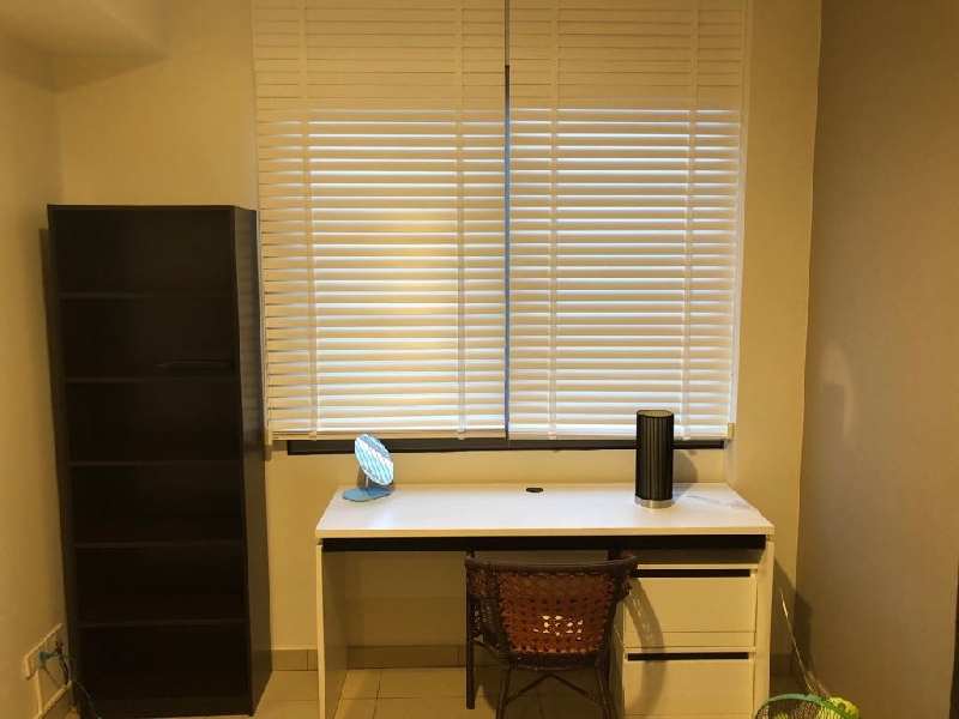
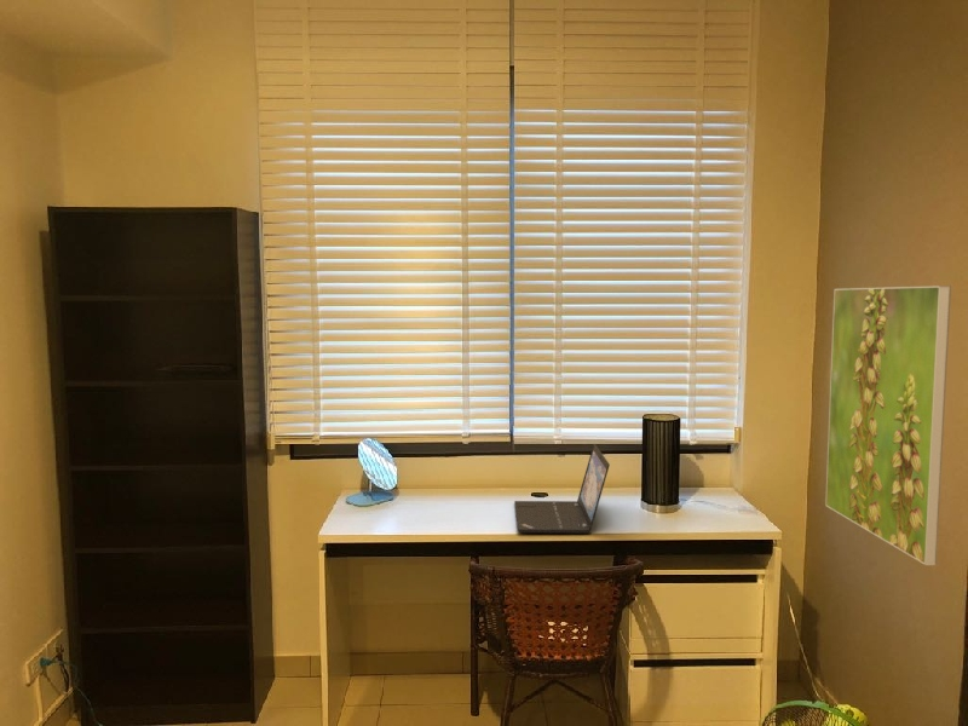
+ laptop (558, 501)
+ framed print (878, 410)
